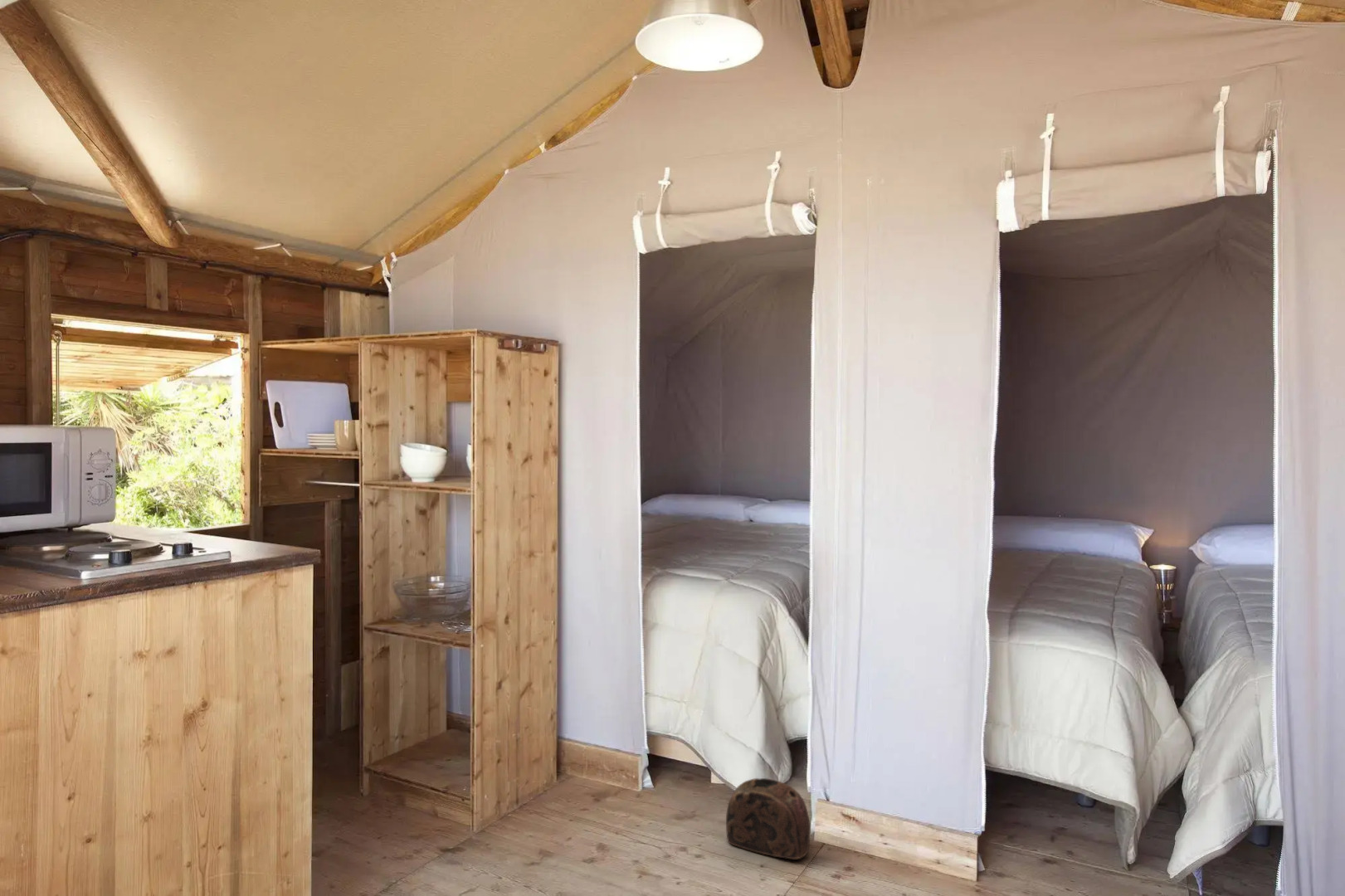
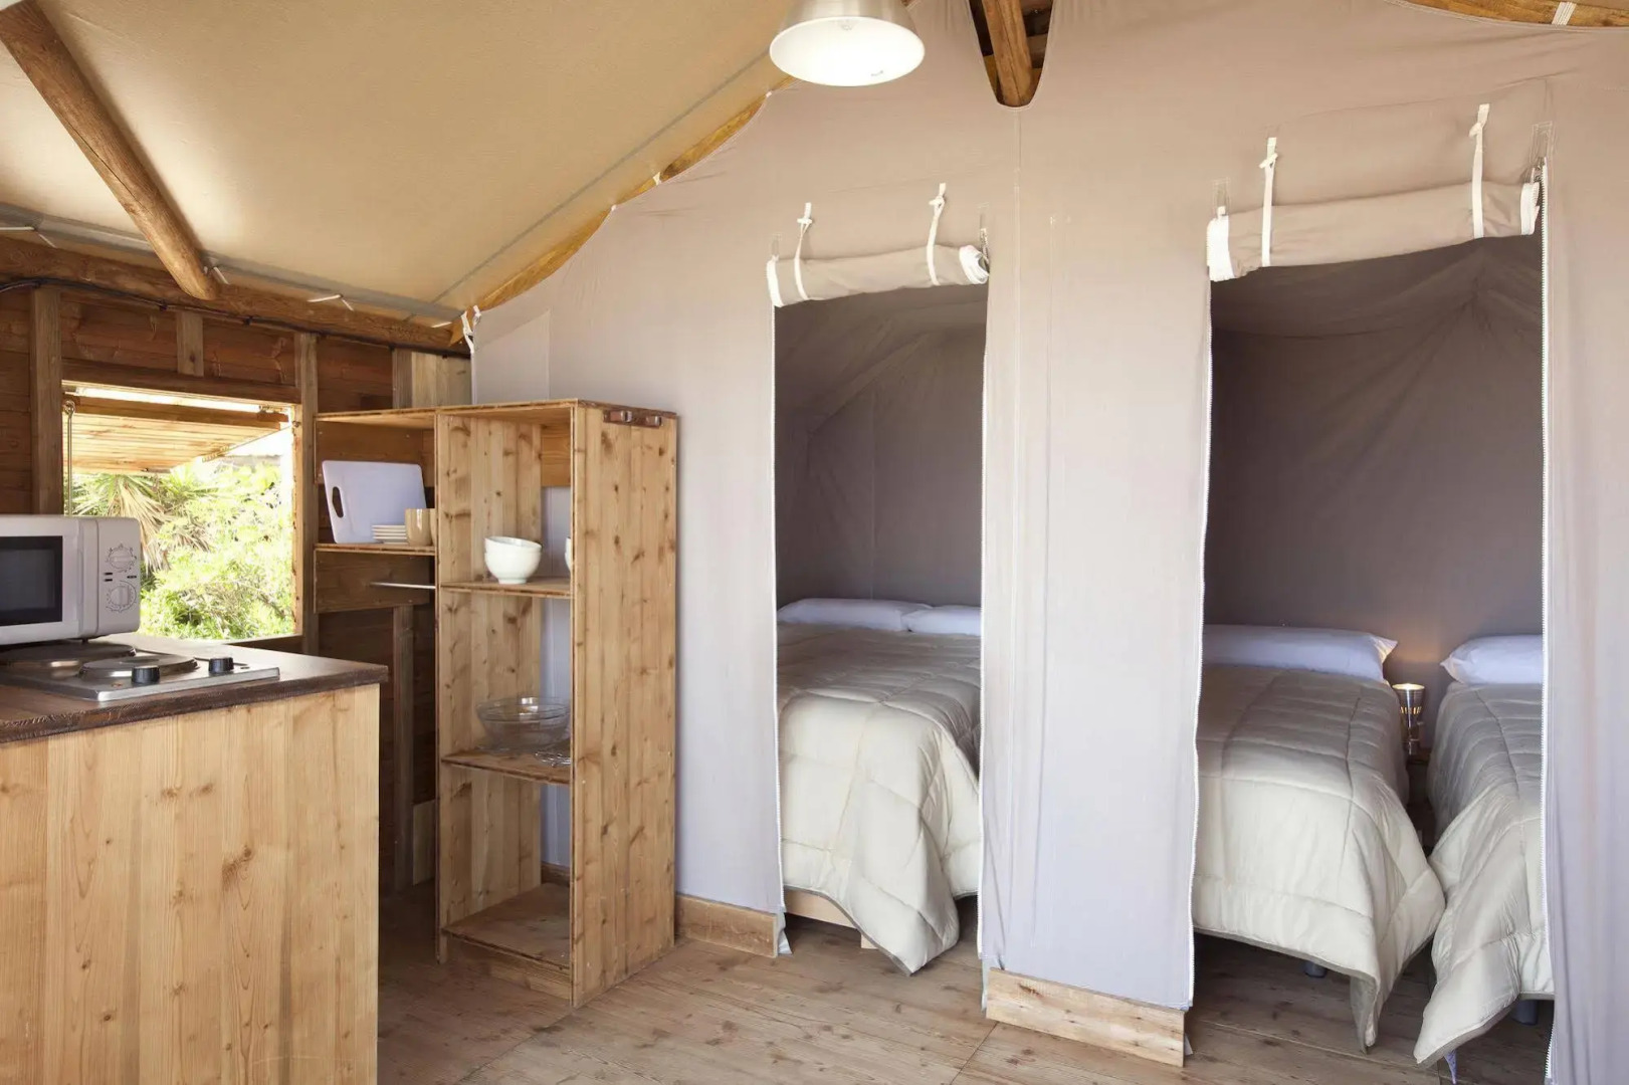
- bag (768, 814)
